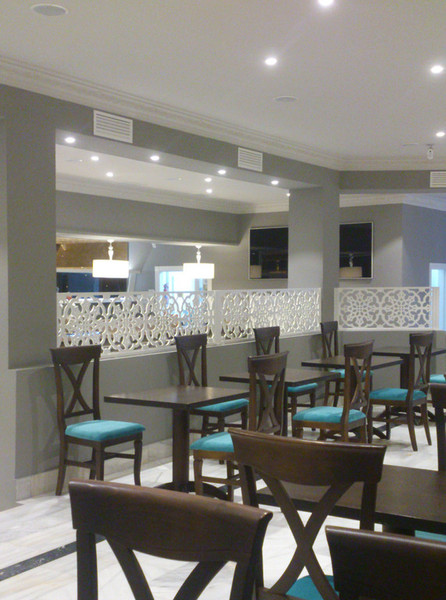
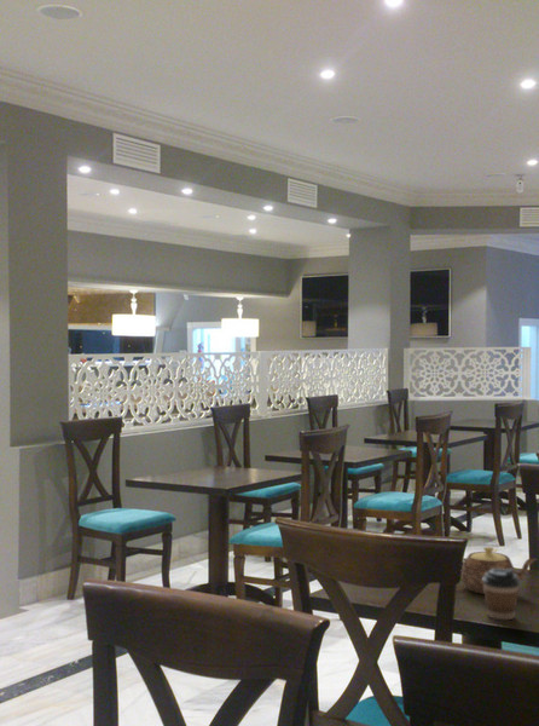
+ teapot (491, 569)
+ coffee cup (500, 592)
